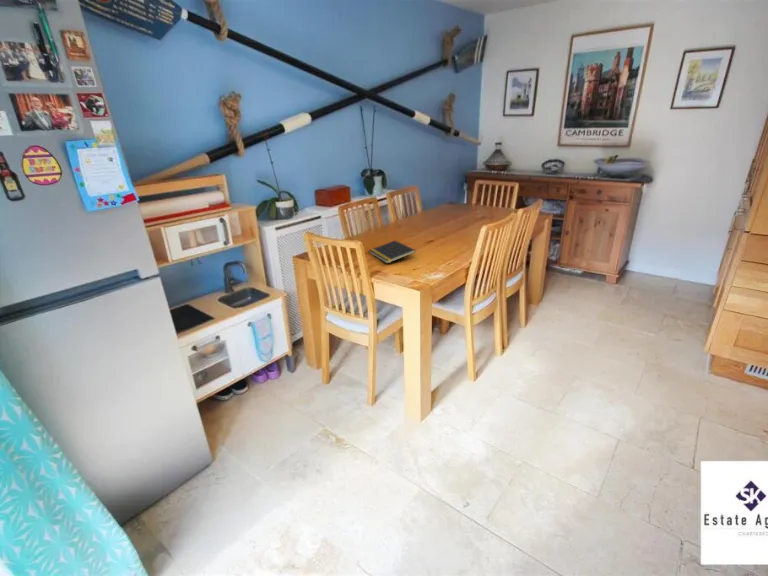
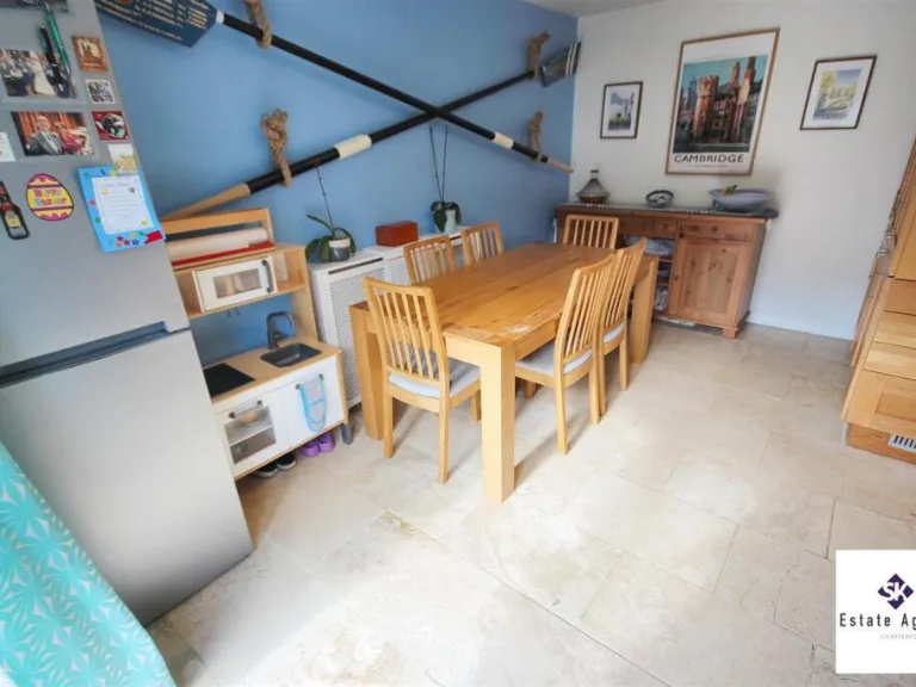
- notepad (391, 251)
